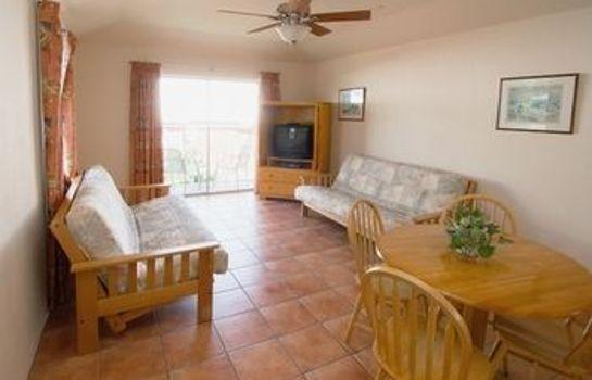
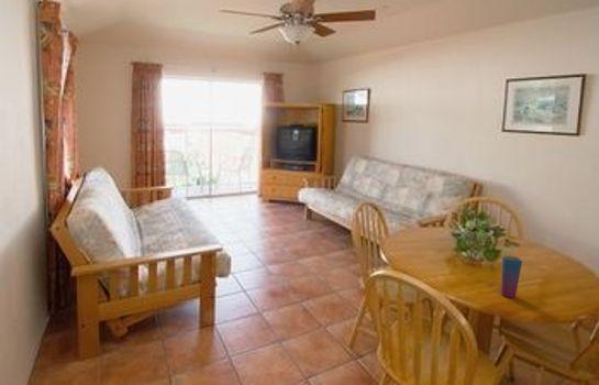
+ cup (510, 276)
